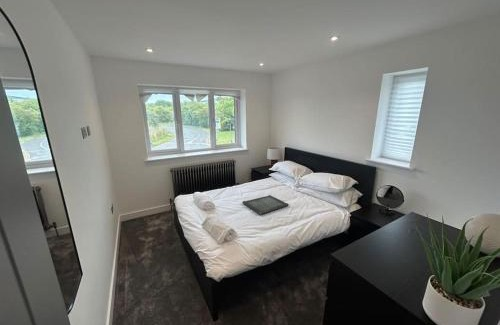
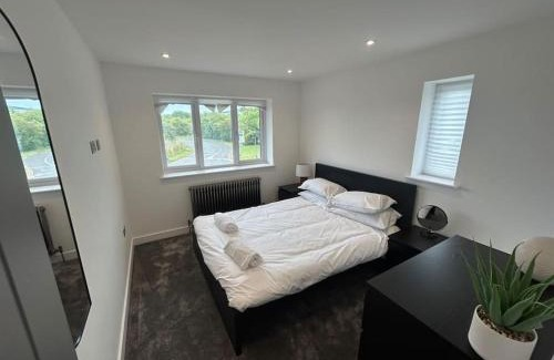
- serving tray (265, 203)
